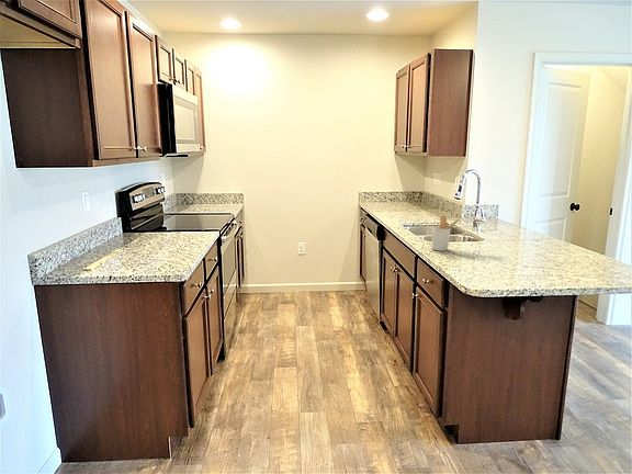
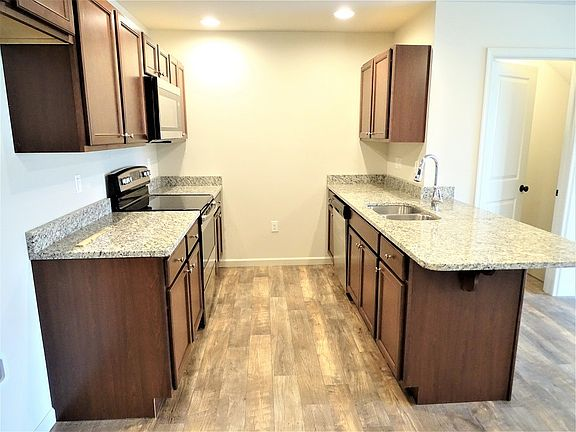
- utensil holder (445, 233)
